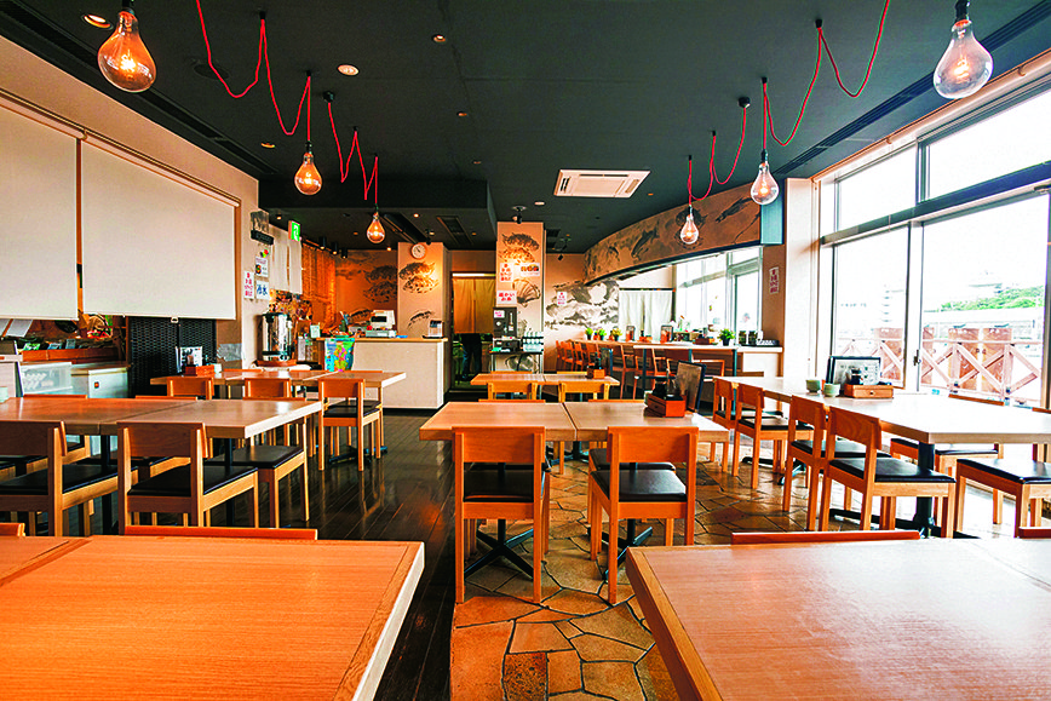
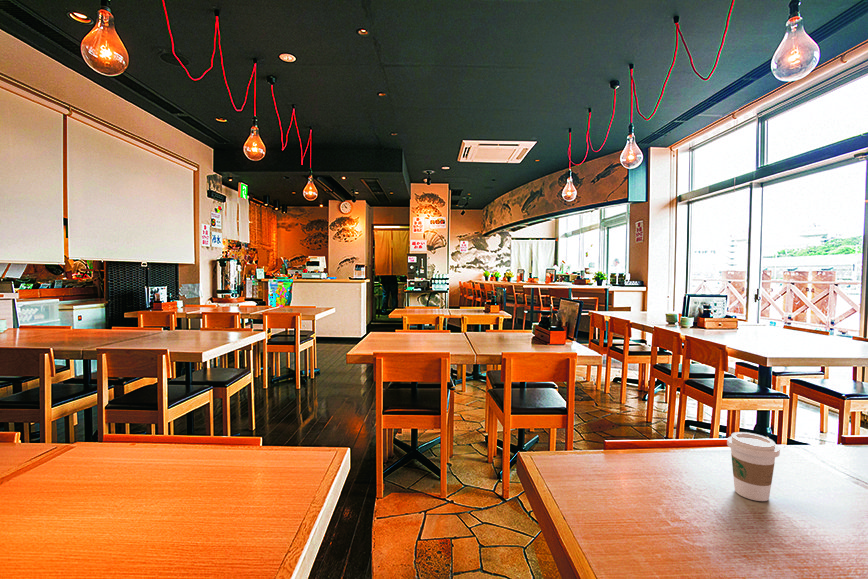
+ coffee cup (752, 466)
